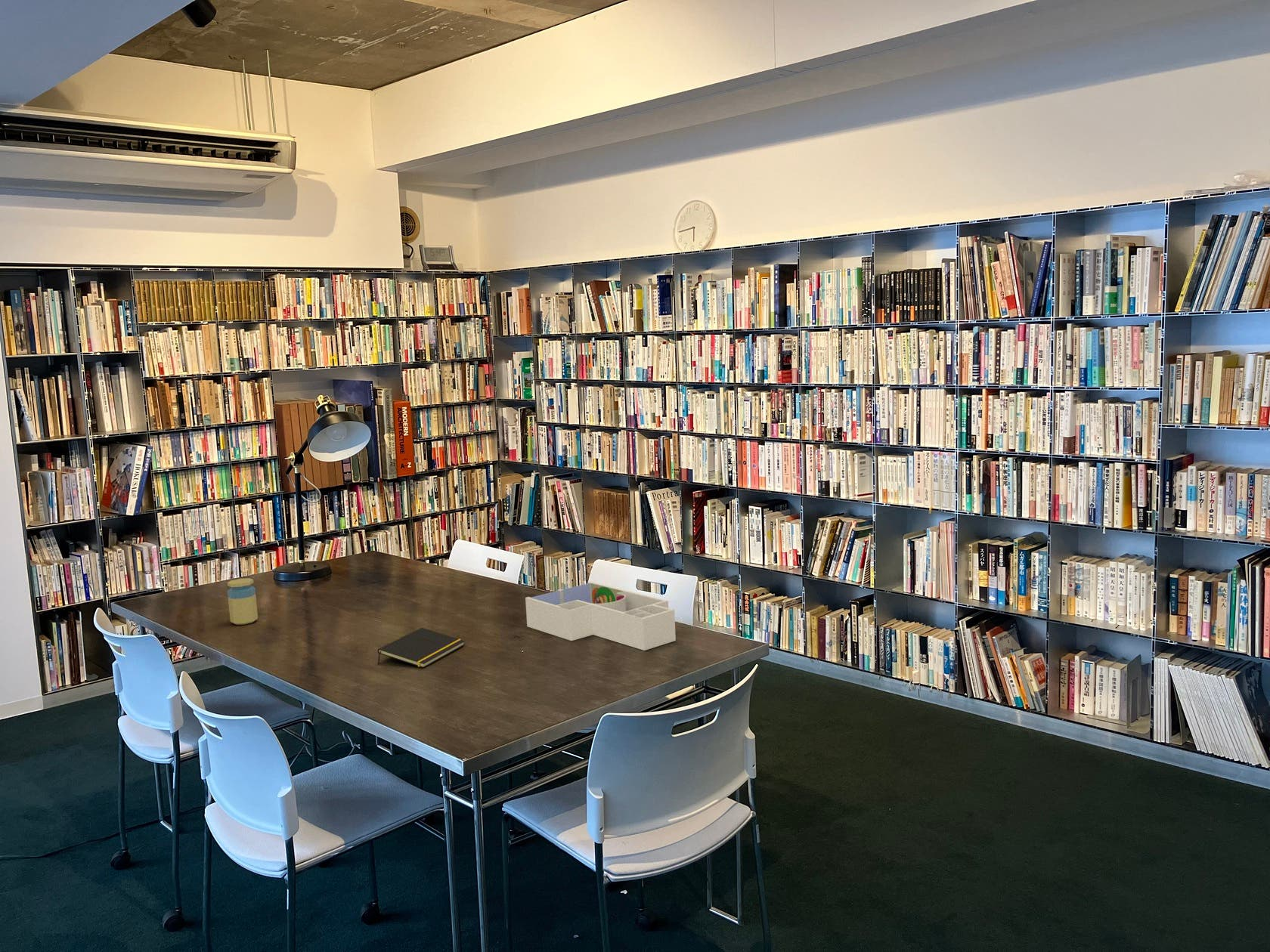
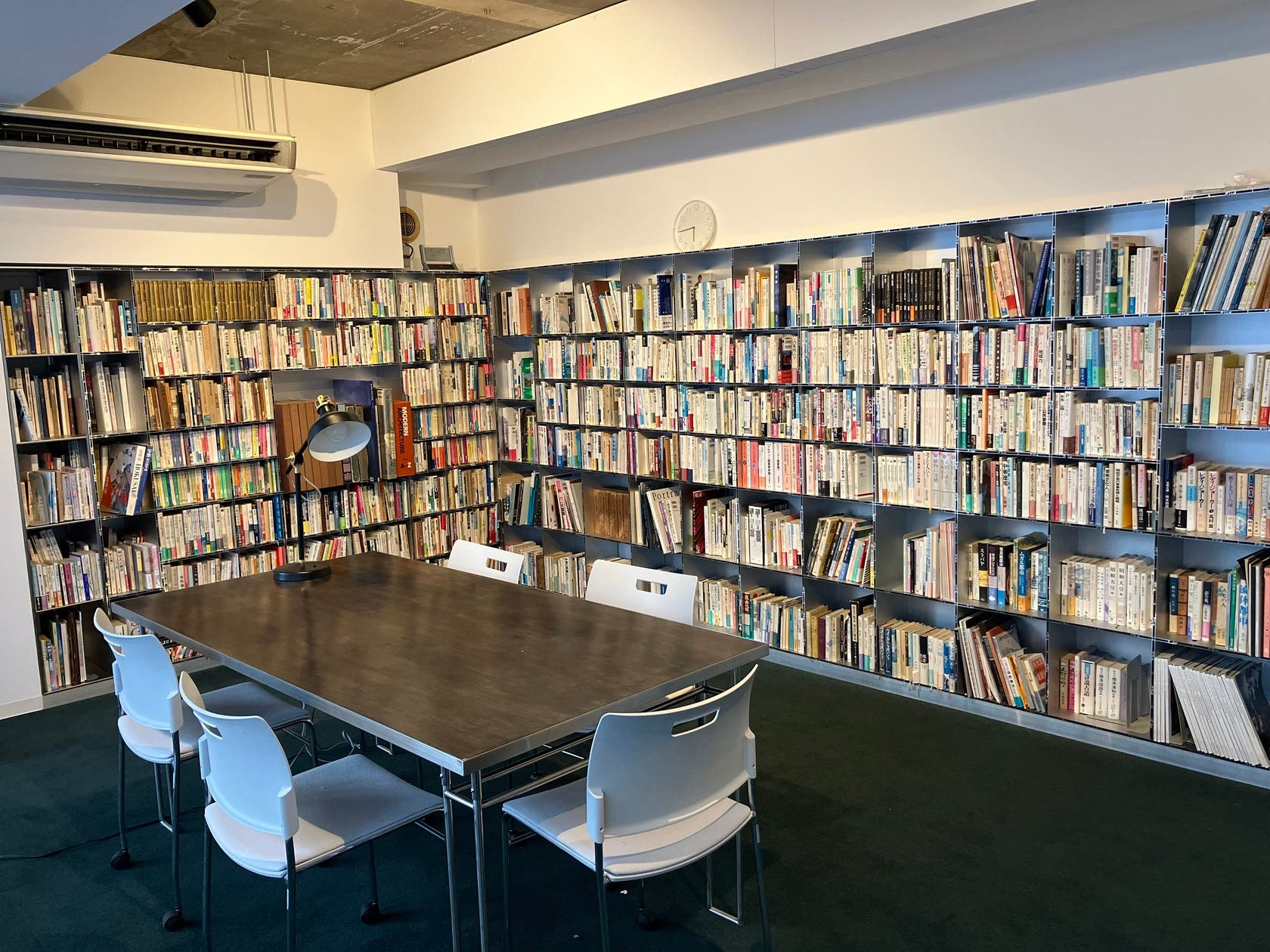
- jar (242, 601)
- desk organizer (605, 616)
- notepad (422, 647)
